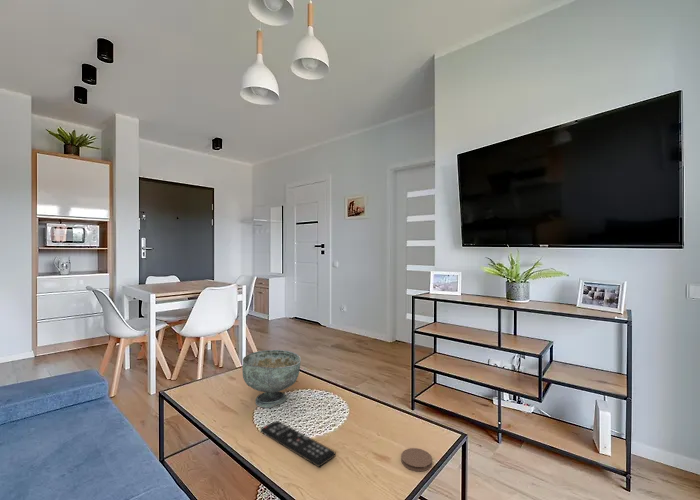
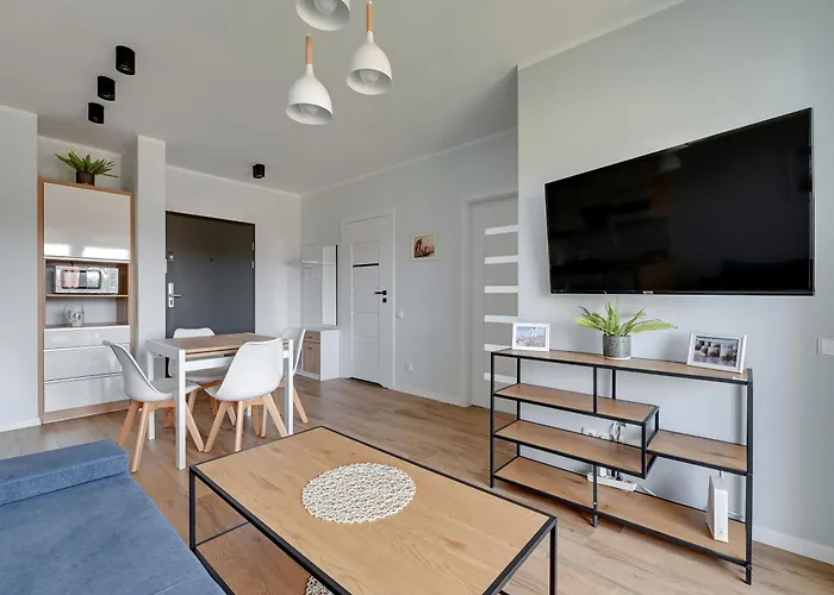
- coaster (416, 459)
- remote control (295, 440)
- decorative bowl (271, 378)
